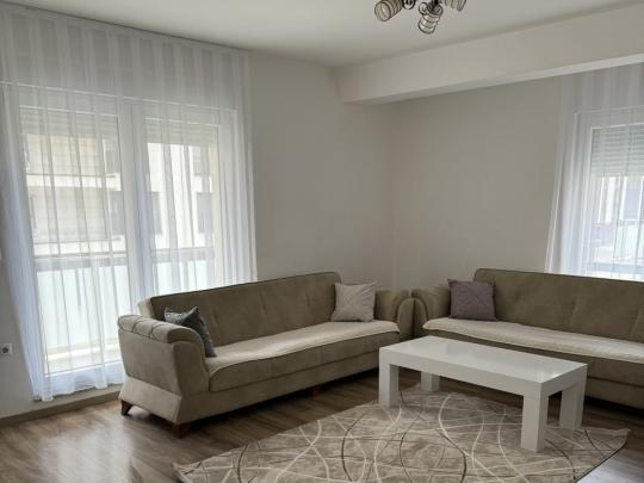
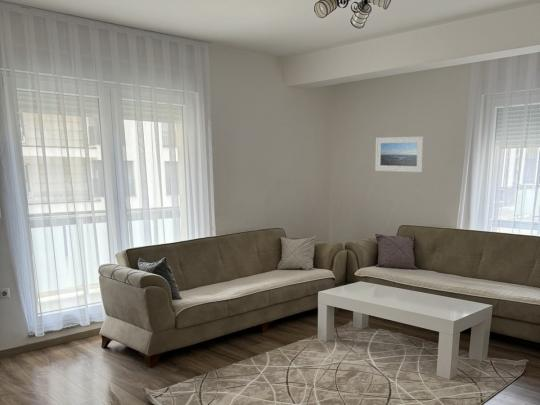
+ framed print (398, 154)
